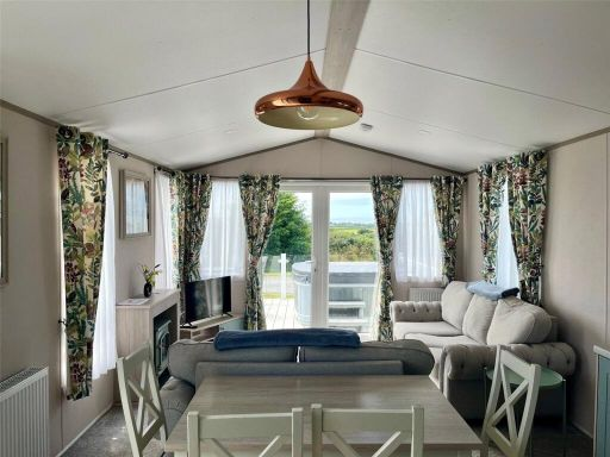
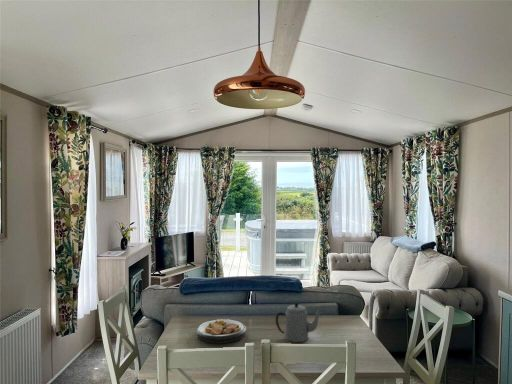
+ plate (221, 328)
+ teapot (298, 320)
